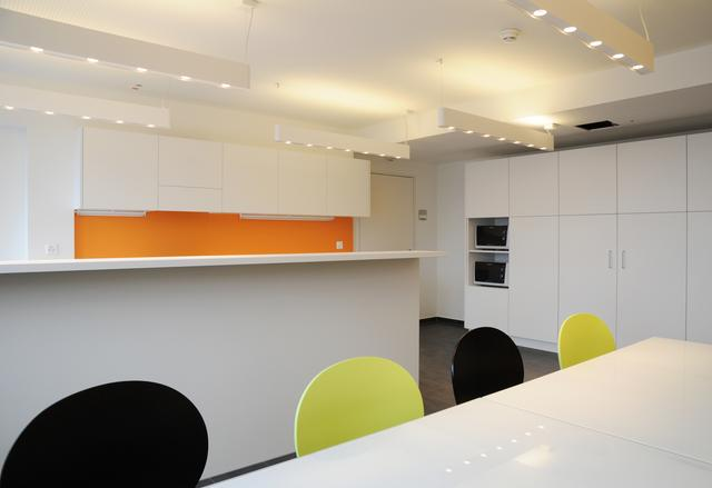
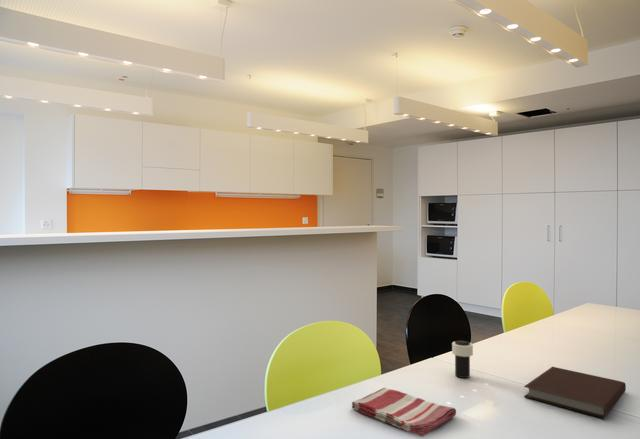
+ notebook (575, 389)
+ dish towel (402, 407)
+ cup (462, 358)
